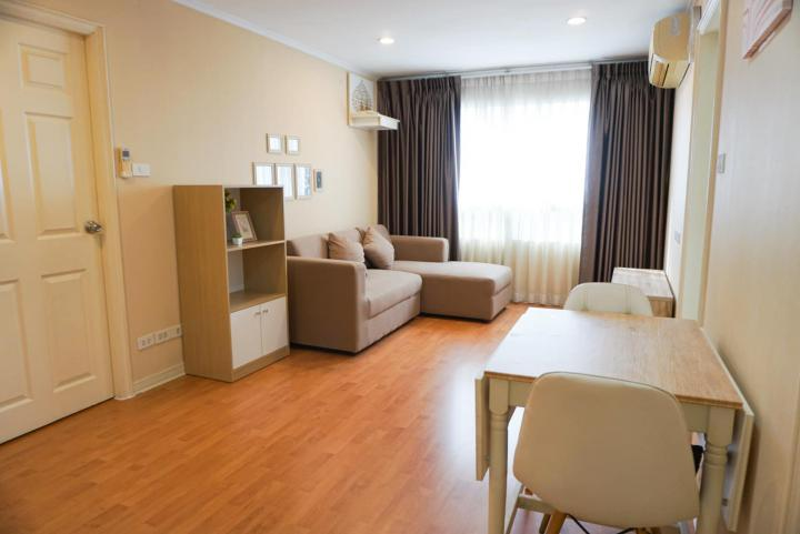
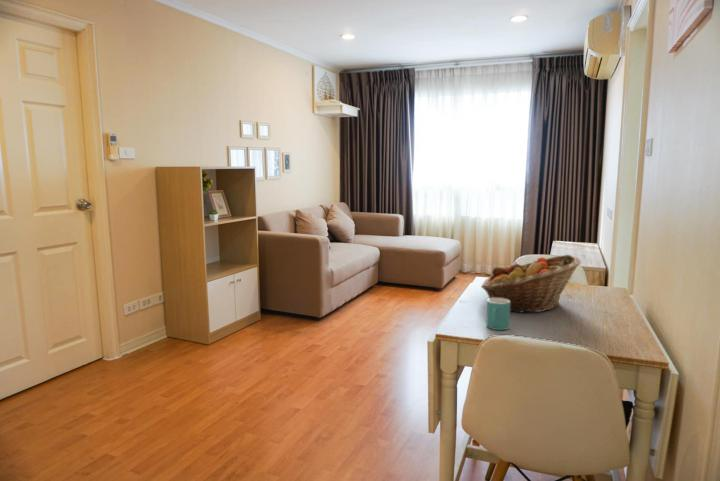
+ mug (497, 314)
+ fruit basket (529, 279)
